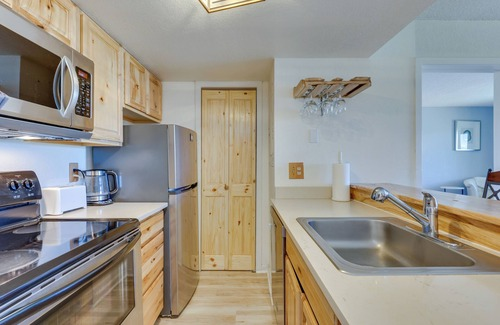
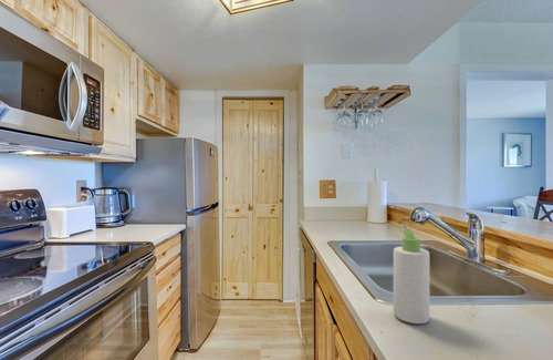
+ bottle (409, 269)
